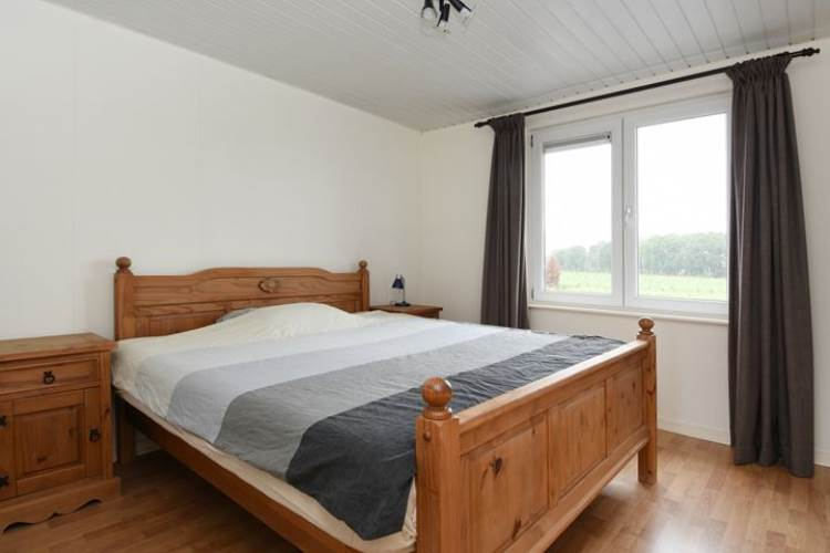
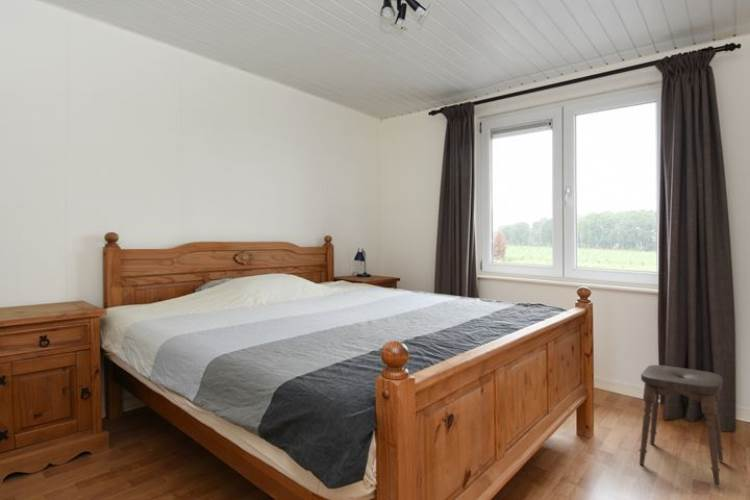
+ stool (691, 399)
